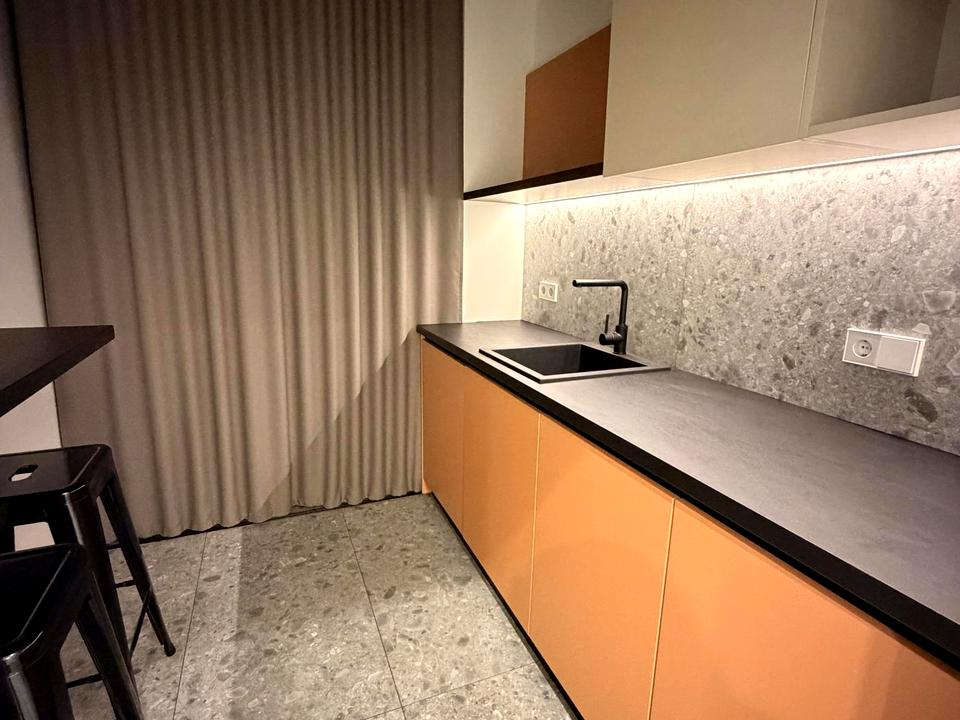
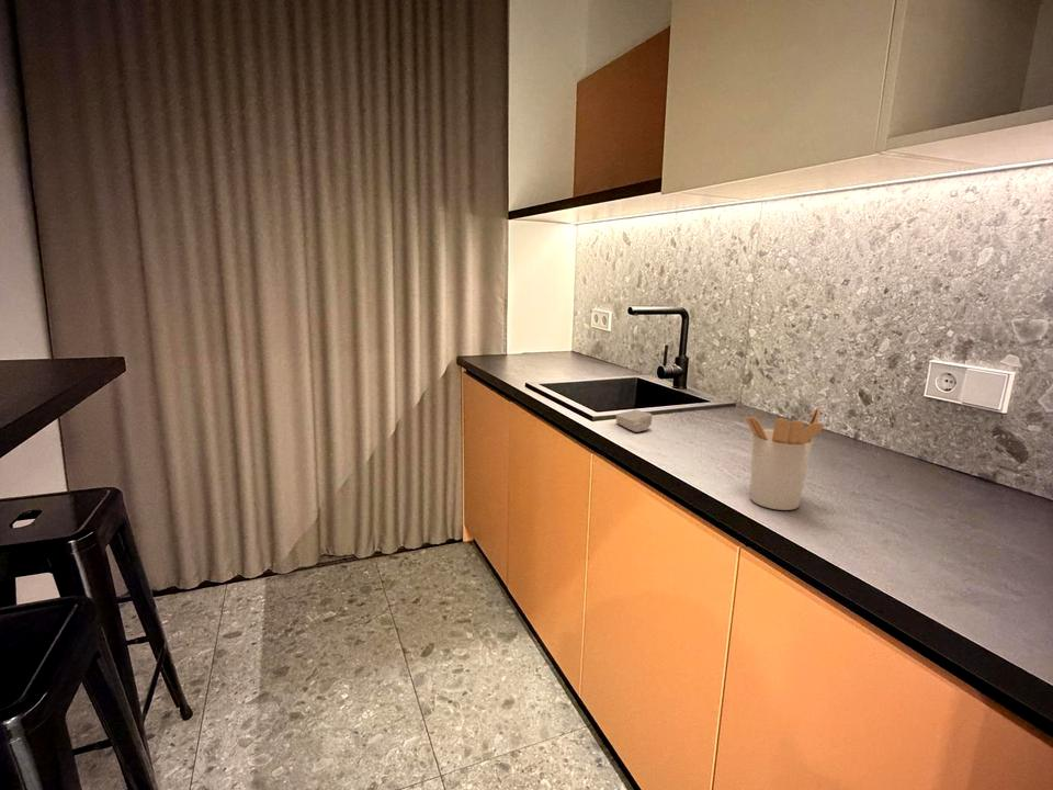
+ soap bar (634, 418)
+ utensil holder (784, 458)
